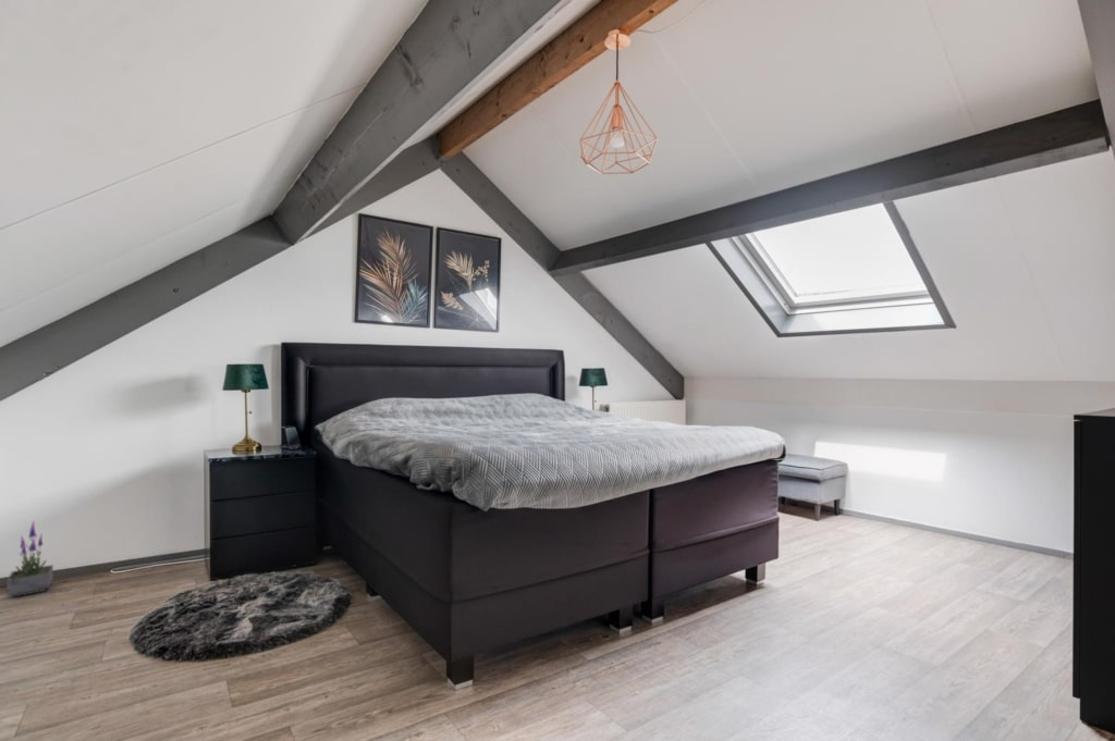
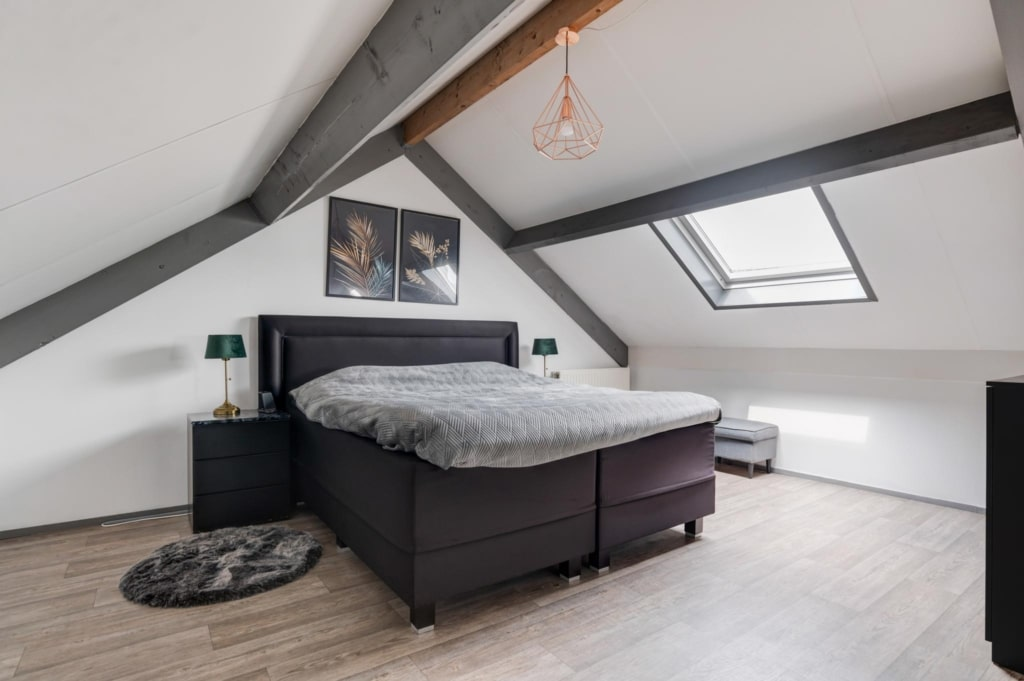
- potted plant (30, 555)
